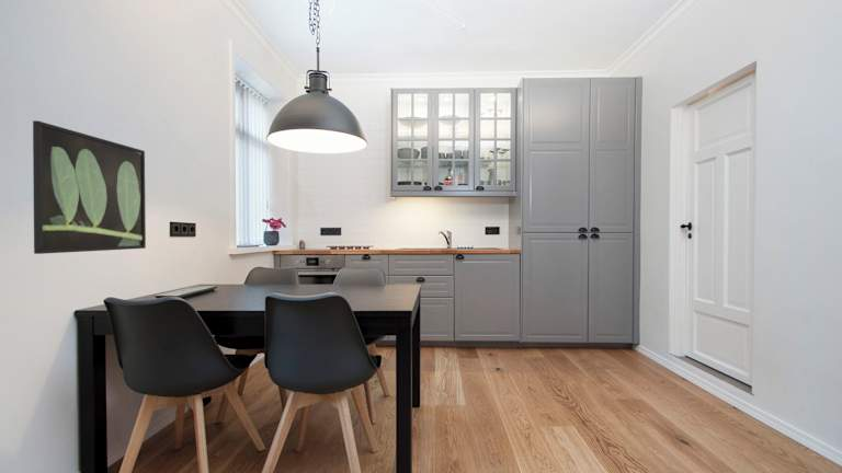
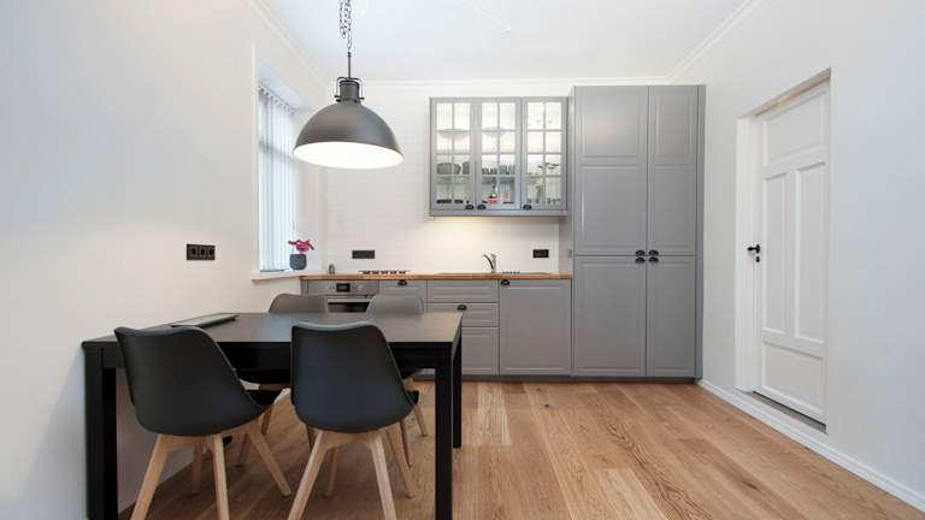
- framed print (98, 194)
